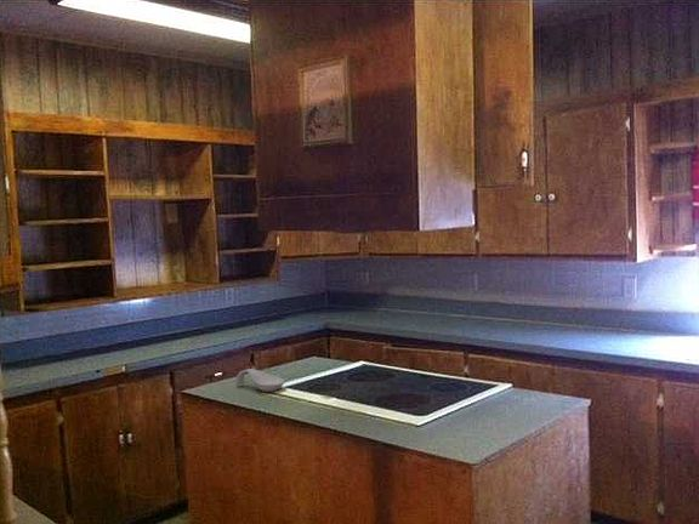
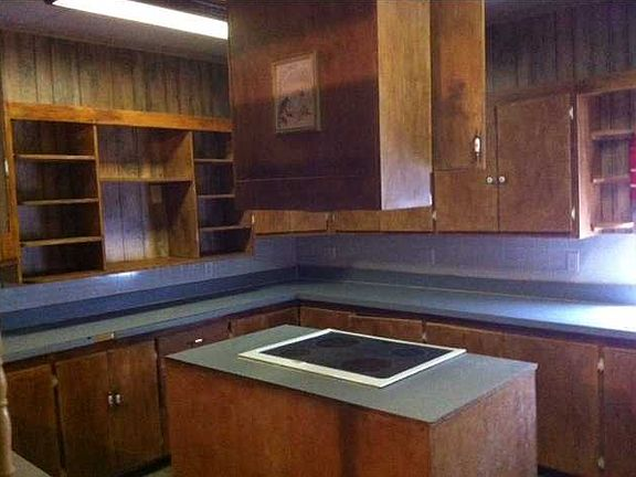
- spoon rest (258, 378)
